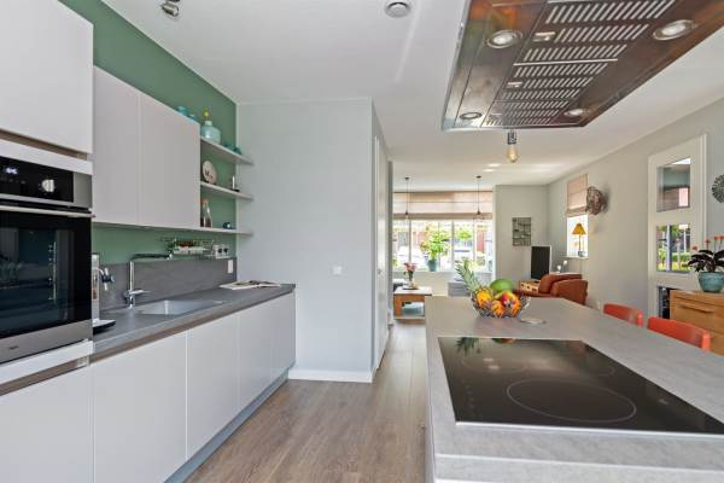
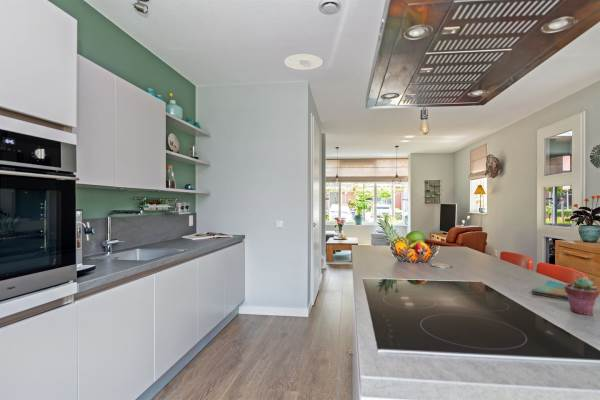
+ potted succulent (581, 294)
+ recessed light (303, 60)
+ dish towel (563, 290)
